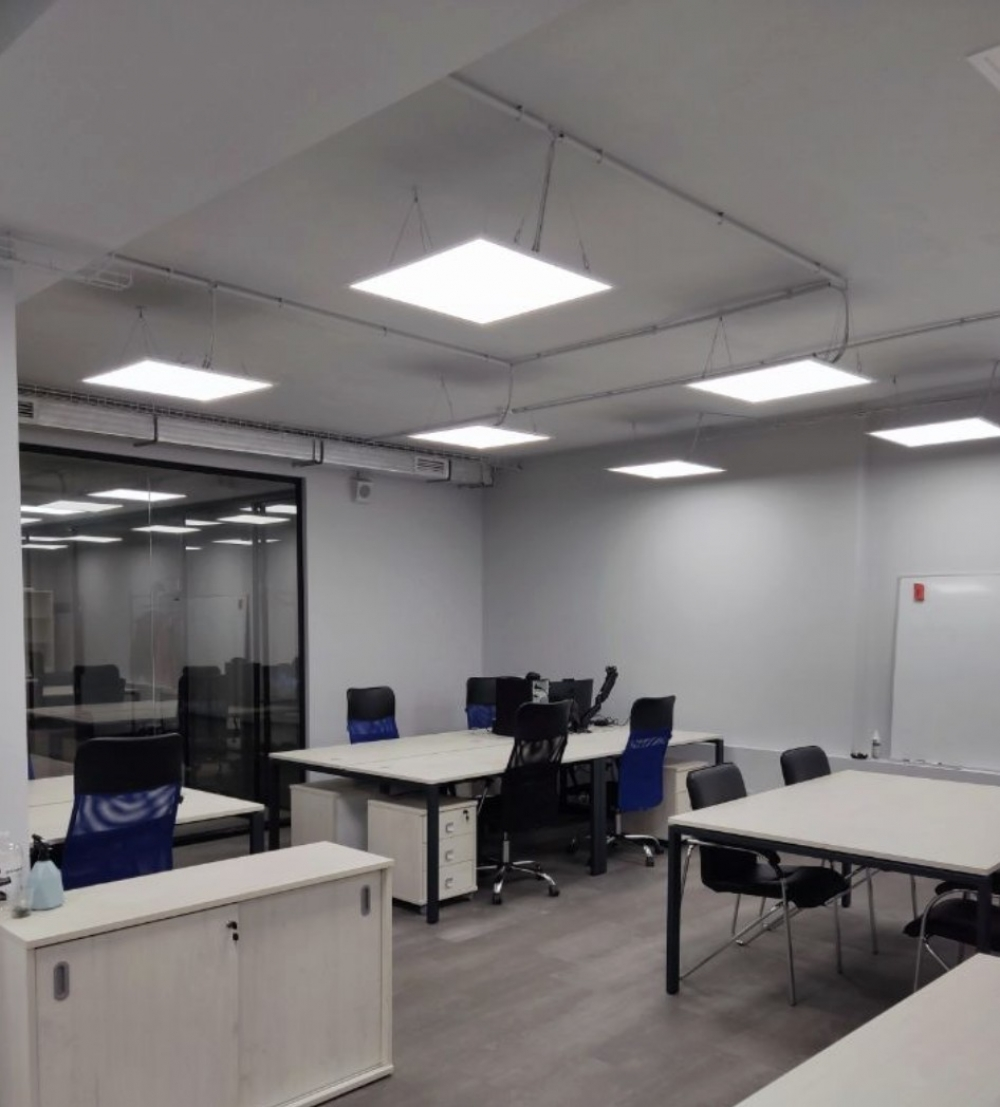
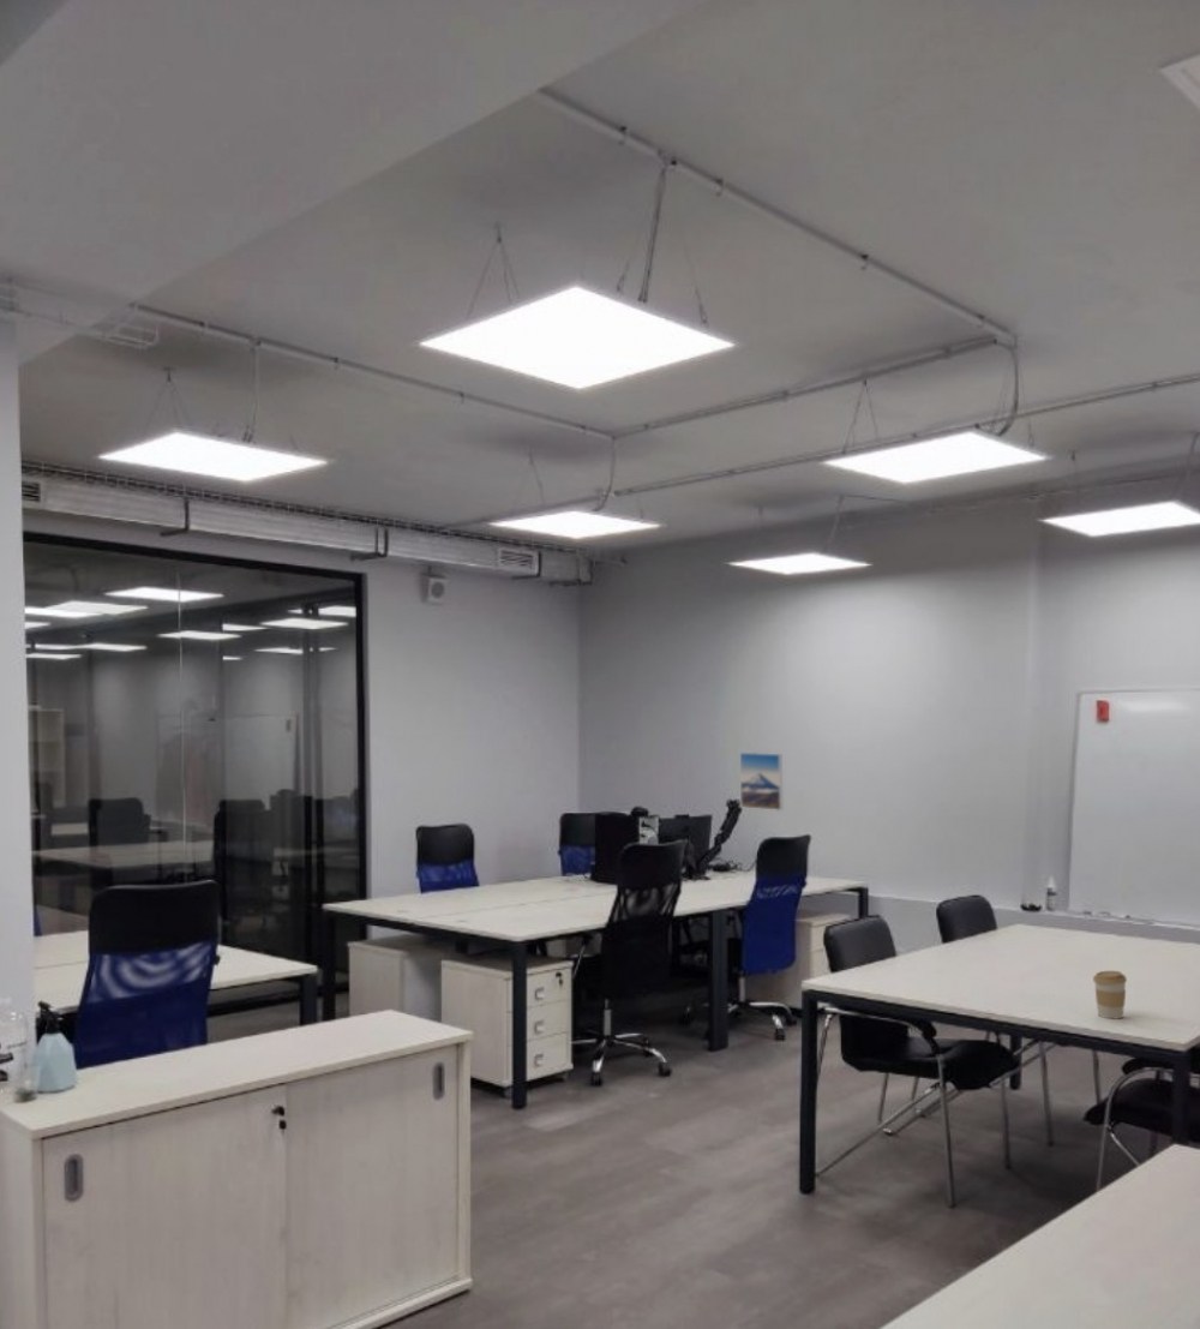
+ coffee cup (1110, 993)
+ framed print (761, 780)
